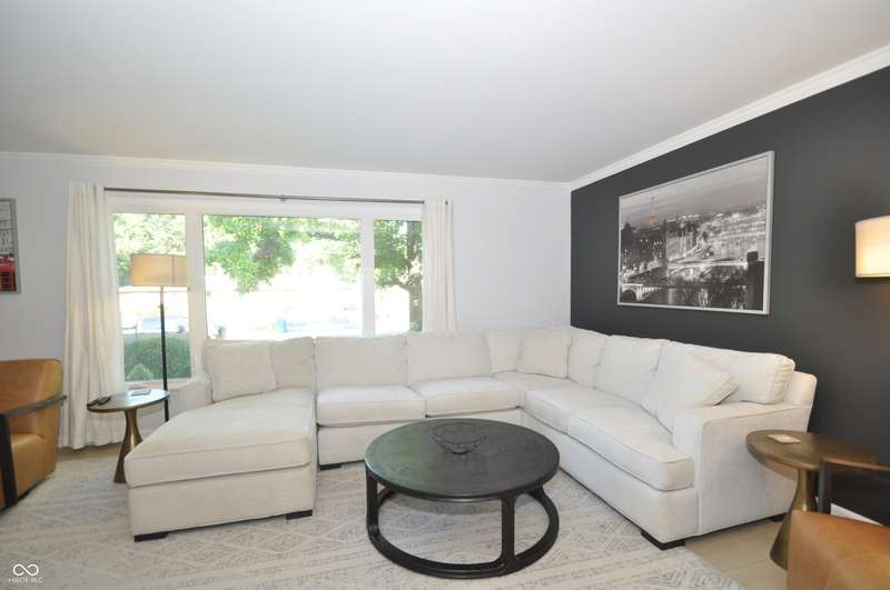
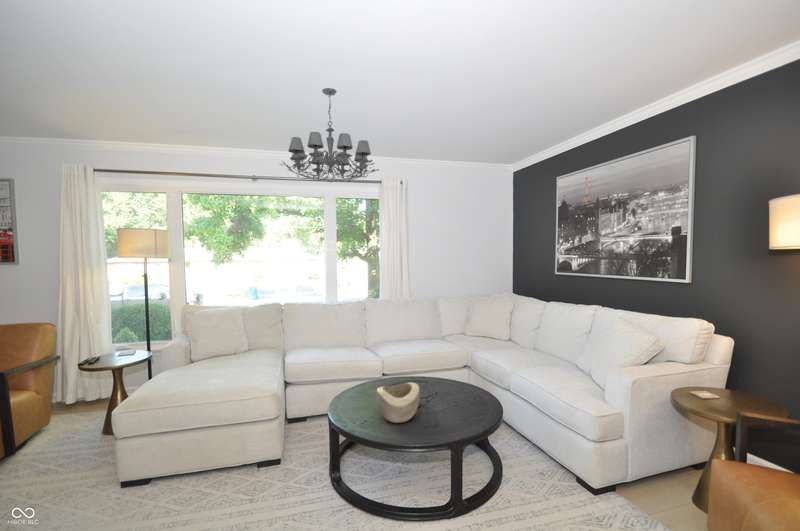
+ decorative bowl (398, 402)
+ chandelier (330, 135)
